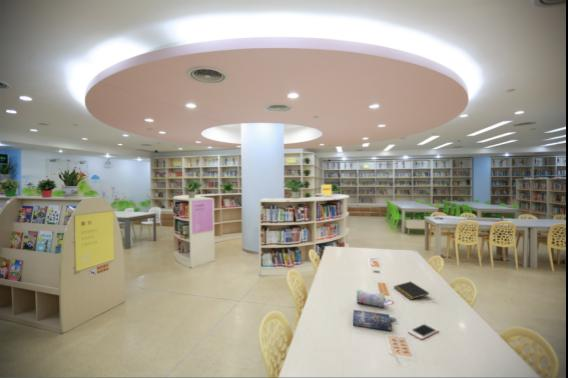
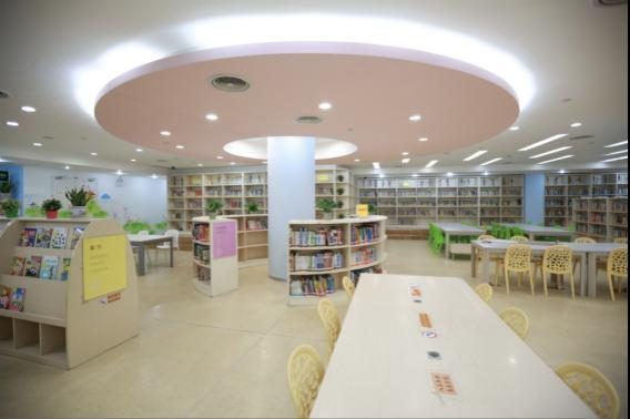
- pencil case (370, 298)
- book (371, 319)
- notepad (410, 290)
- cell phone (423, 331)
